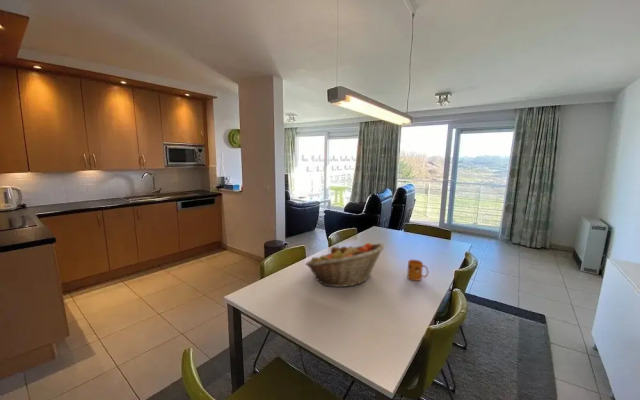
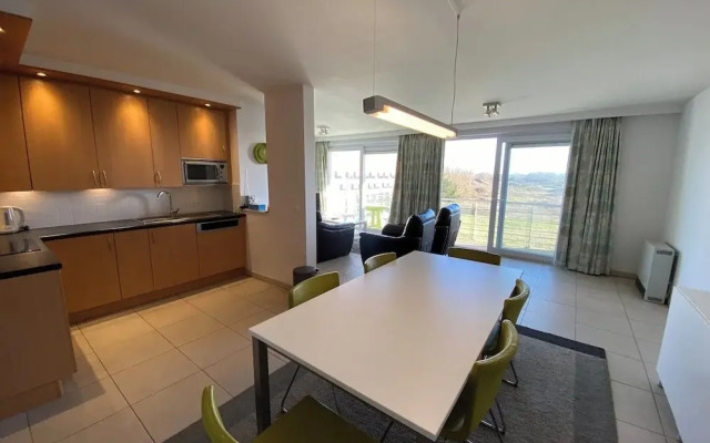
- fruit basket (346, 260)
- mug (418, 270)
